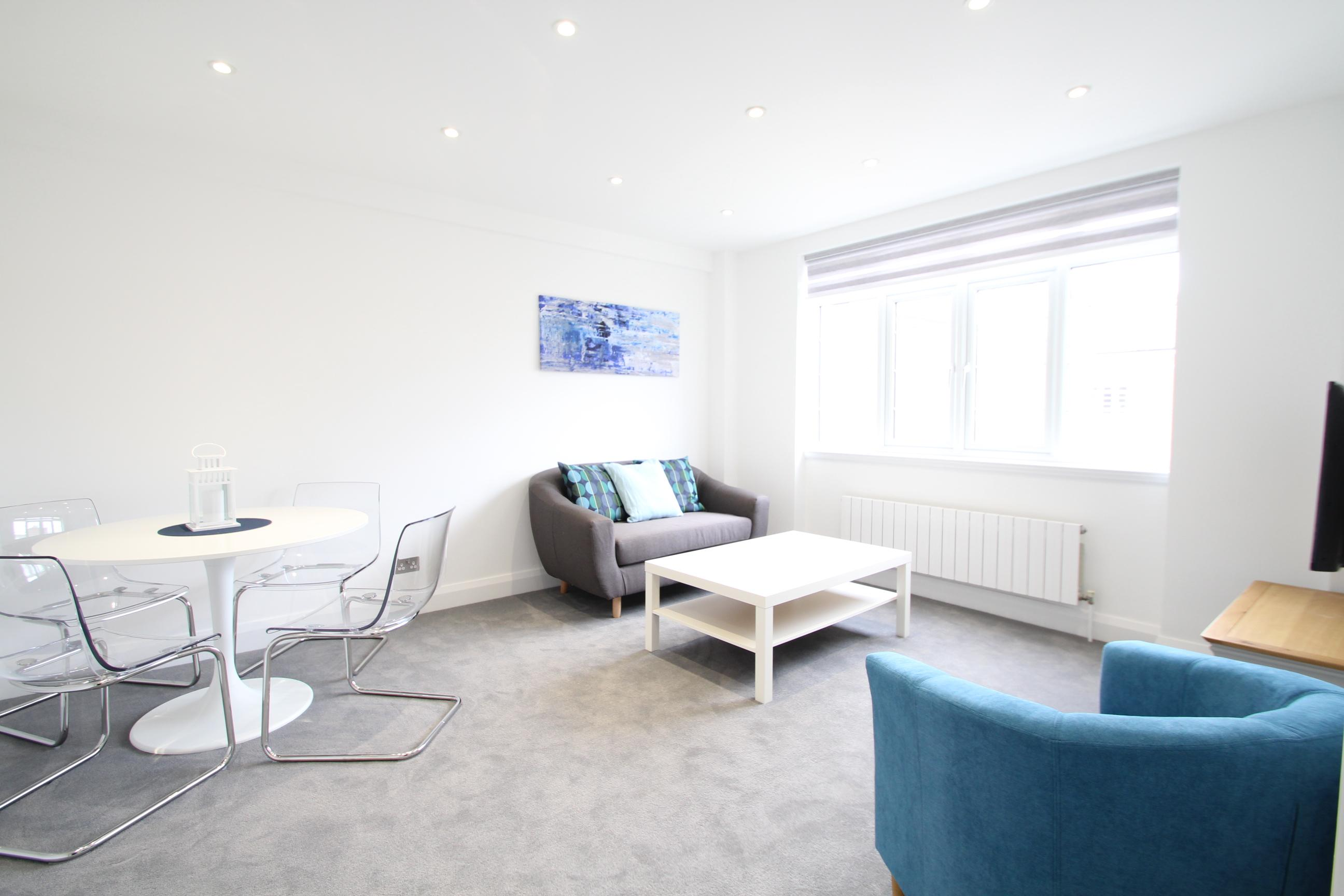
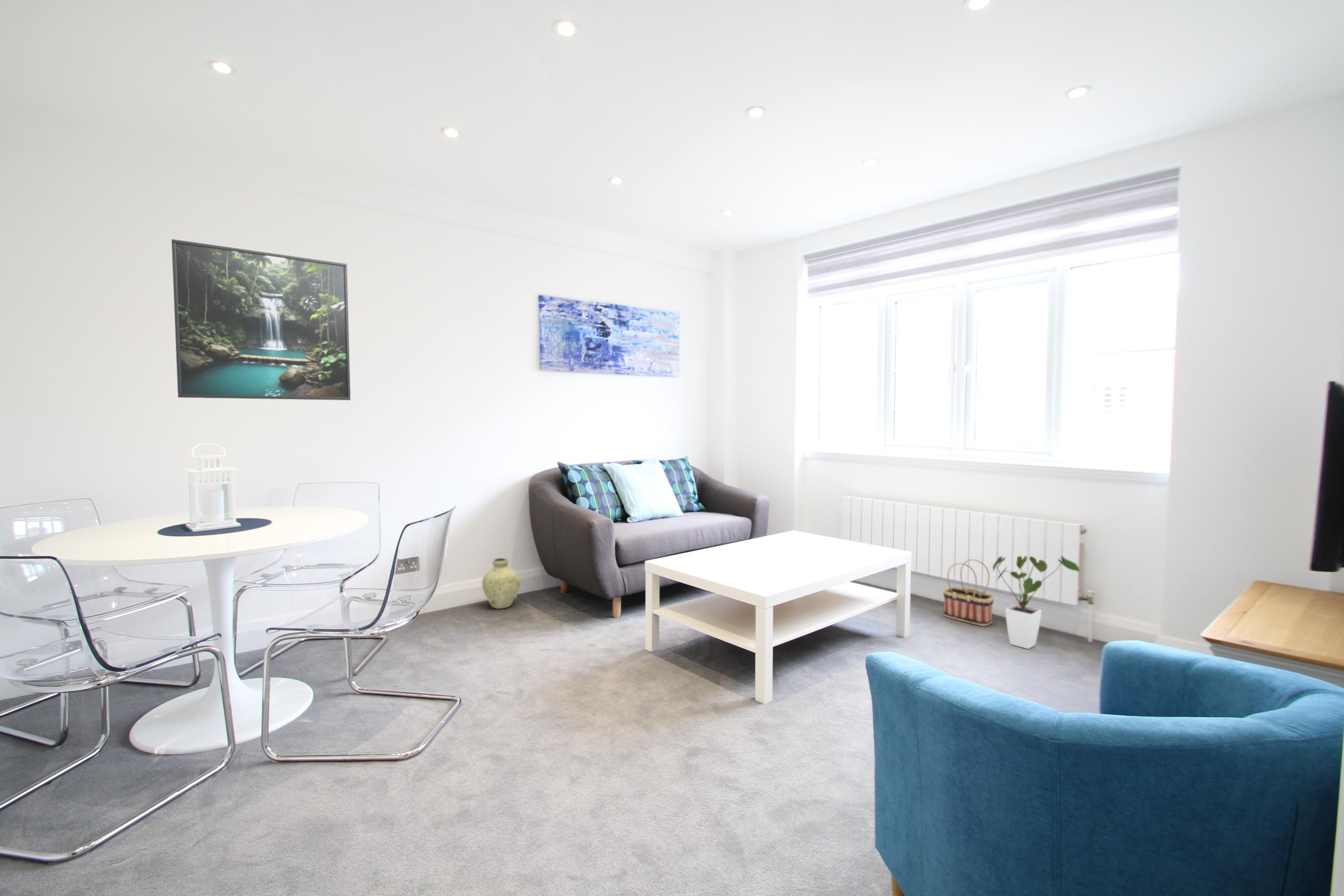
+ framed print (268, 326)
+ vase (501, 582)
+ basket (969, 590)
+ house plant (1030, 599)
